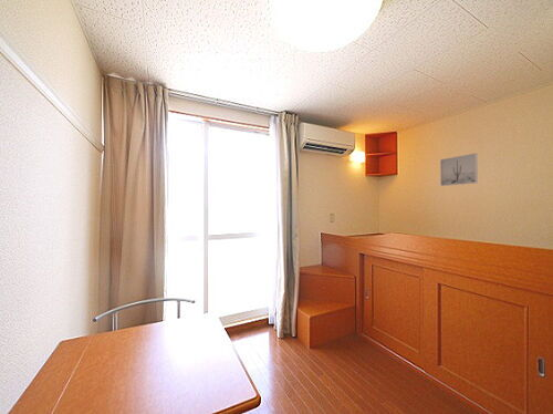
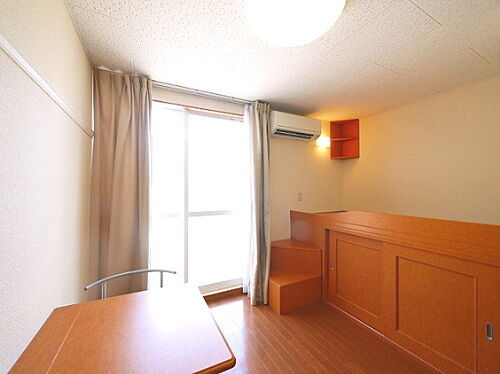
- wall art (458, 170)
